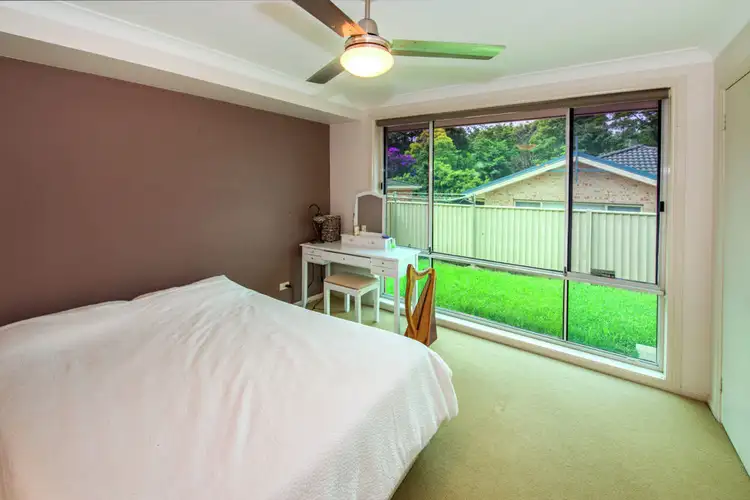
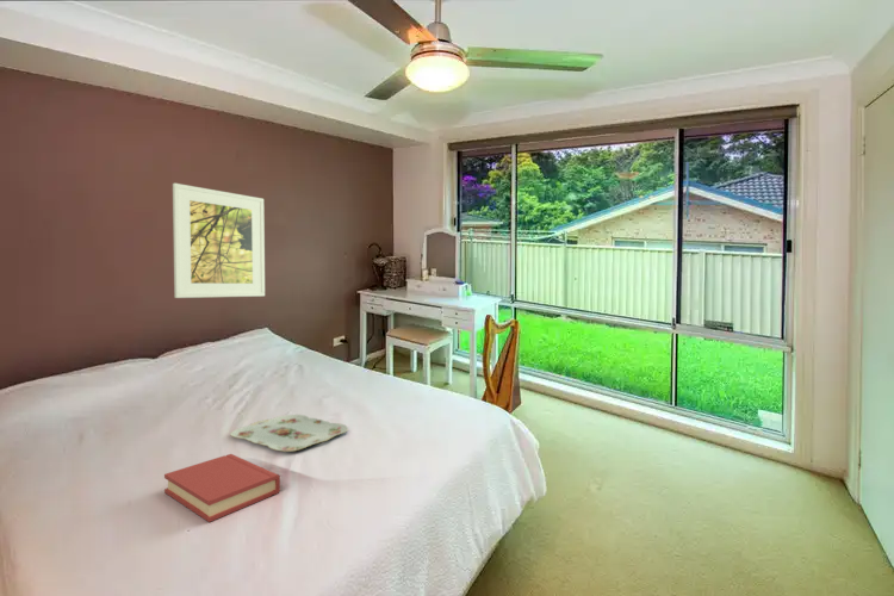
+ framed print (222, 244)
+ serving tray (290, 432)
+ hardback book (222, 483)
